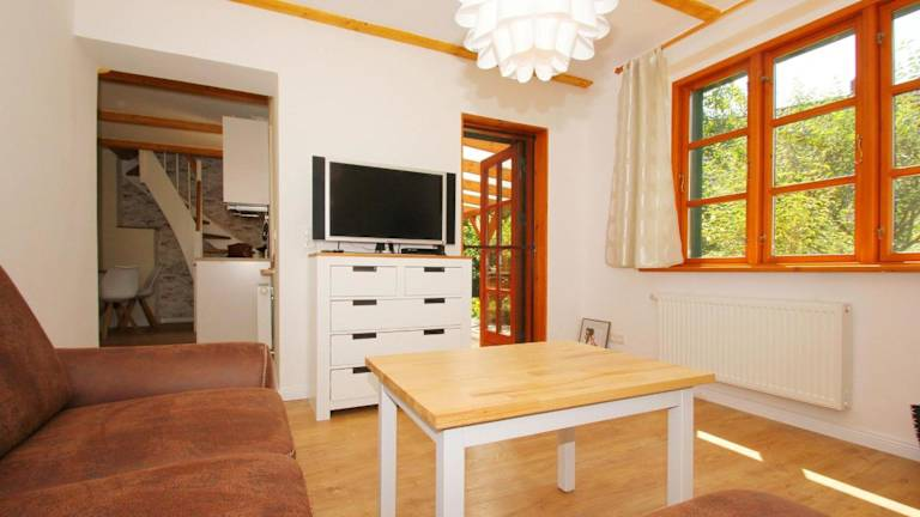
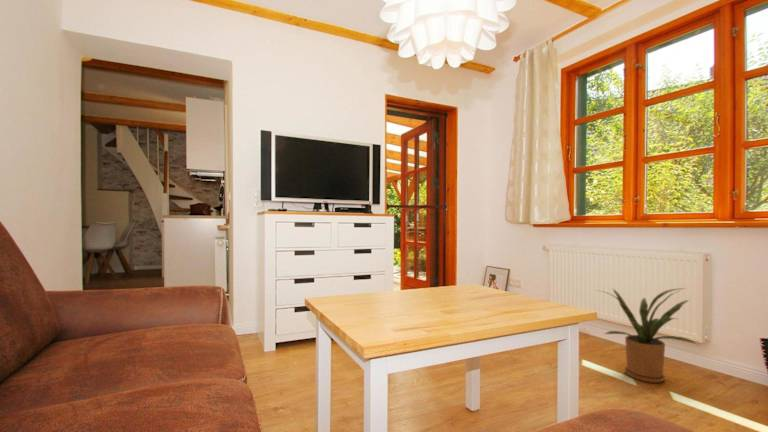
+ house plant (645, 328)
